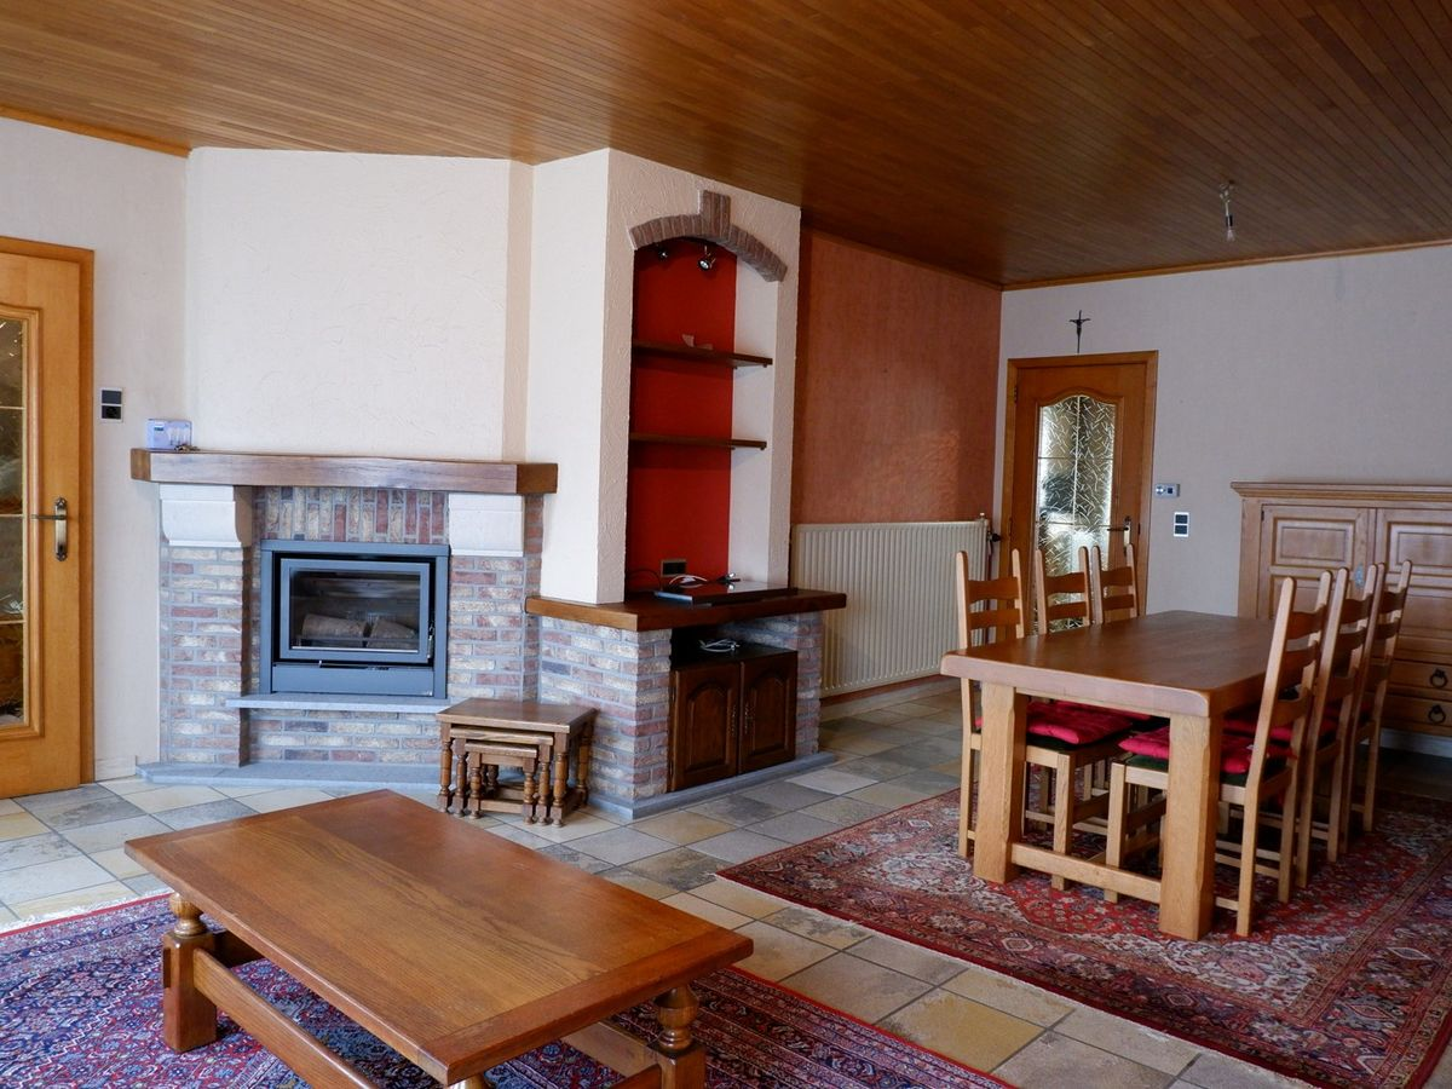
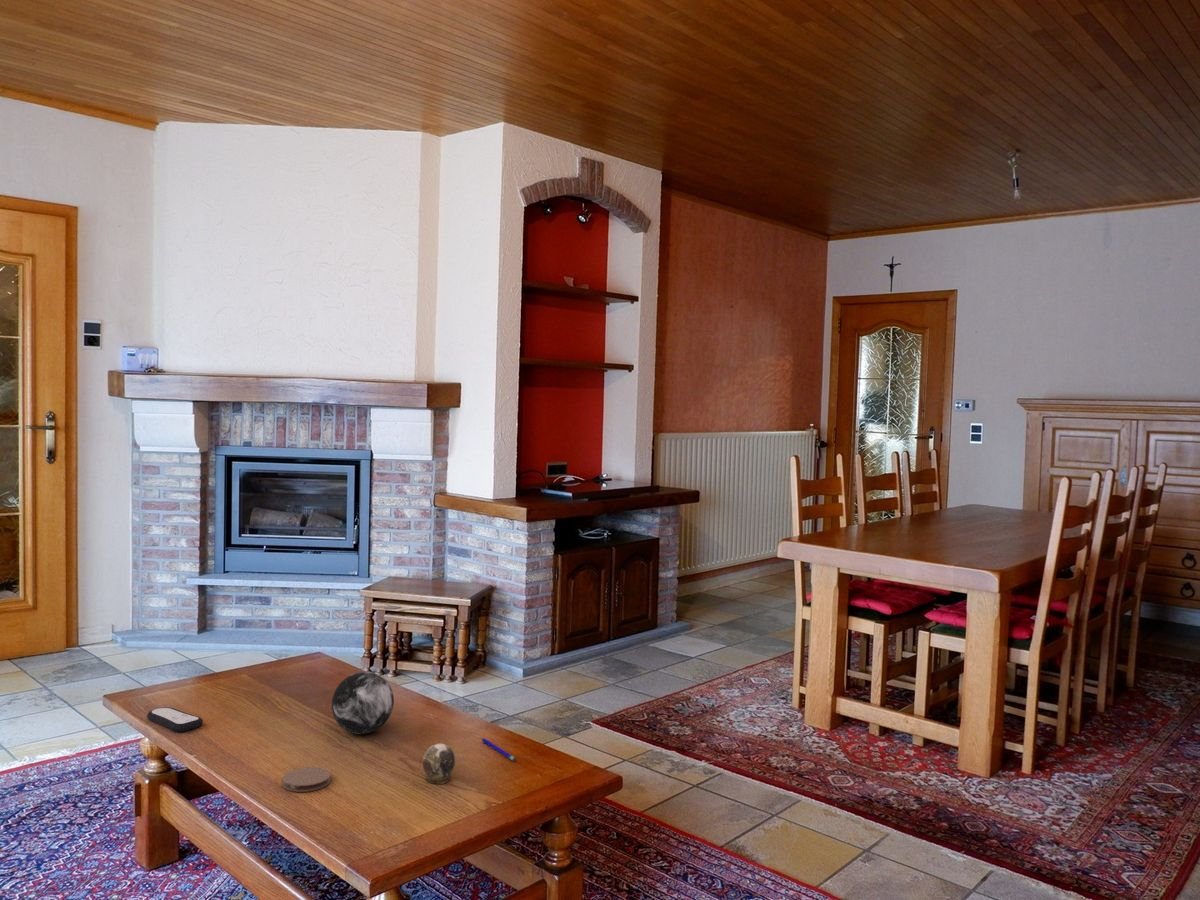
+ remote control (173, 718)
+ pen (498, 749)
+ decorative egg (438, 761)
+ coaster (306, 779)
+ decorative orb (363, 702)
